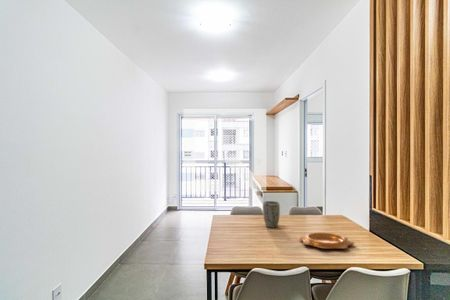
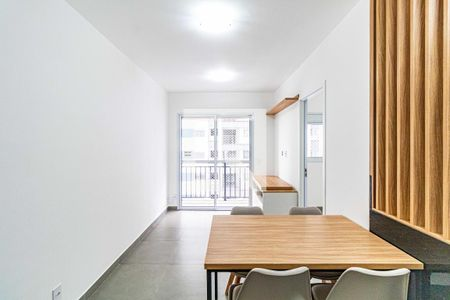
- plant pot (271, 214)
- decorative bowl (325, 240)
